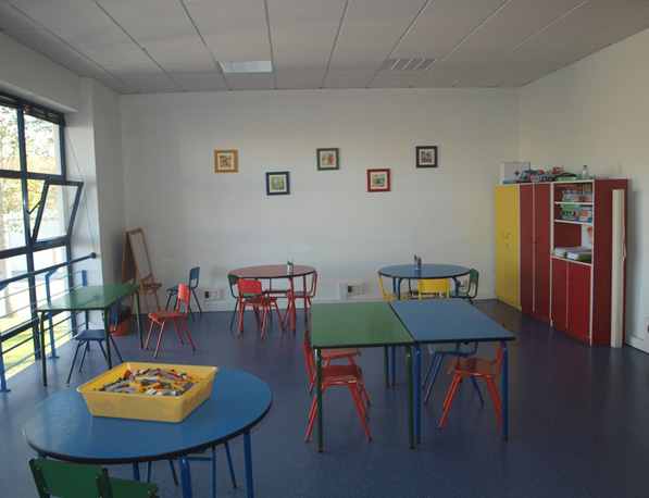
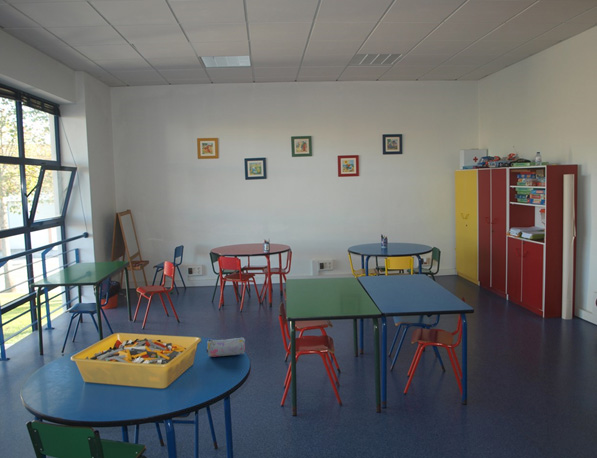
+ pencil case (226, 346)
